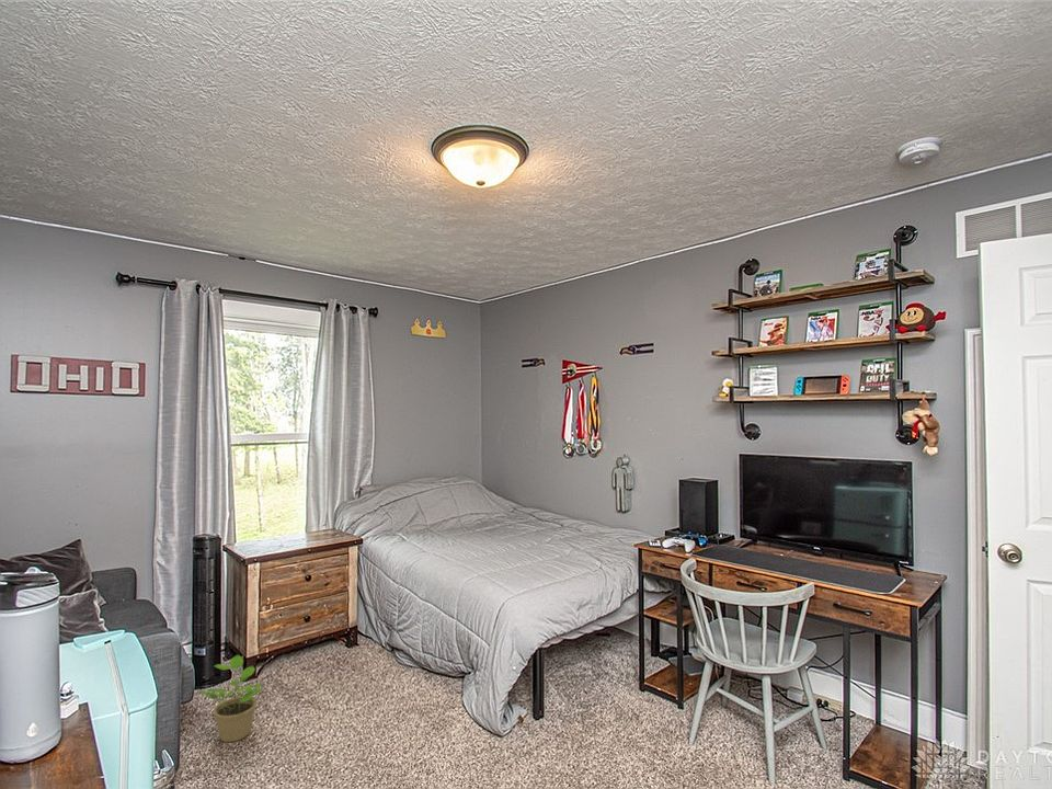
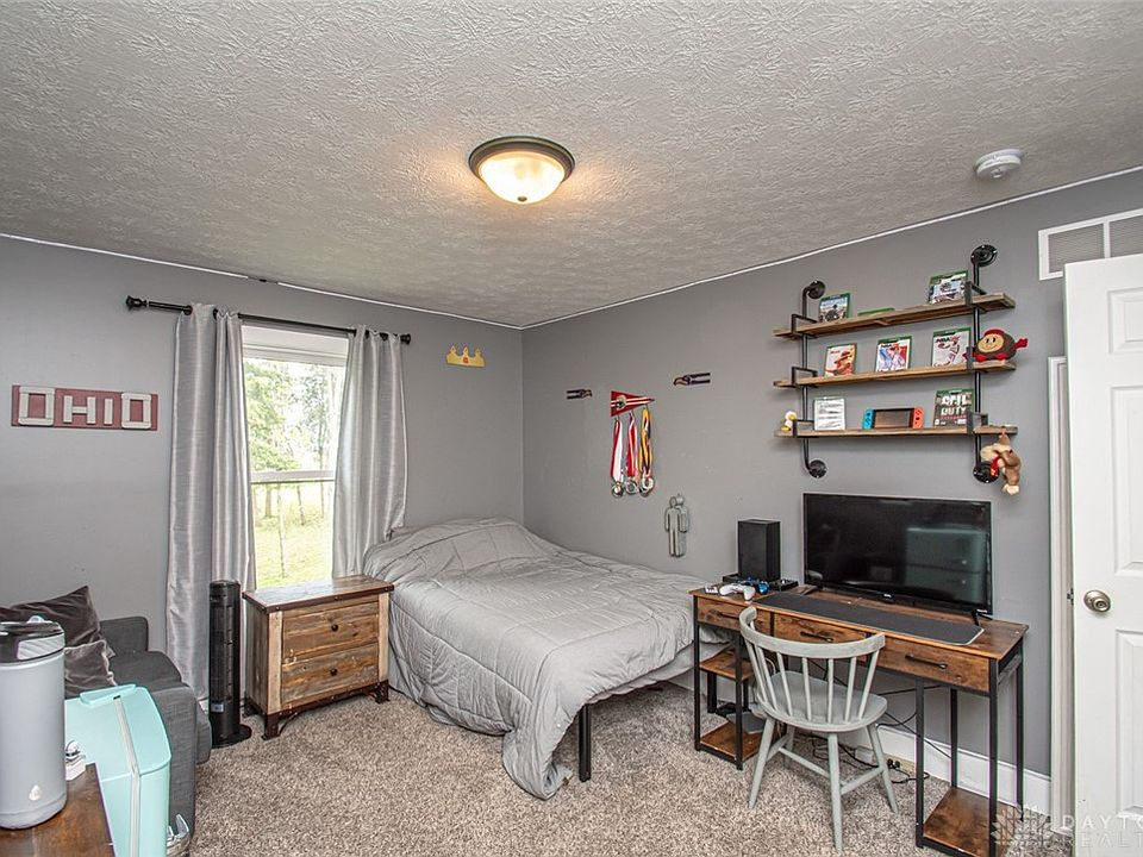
- potted plant (238, 699)
